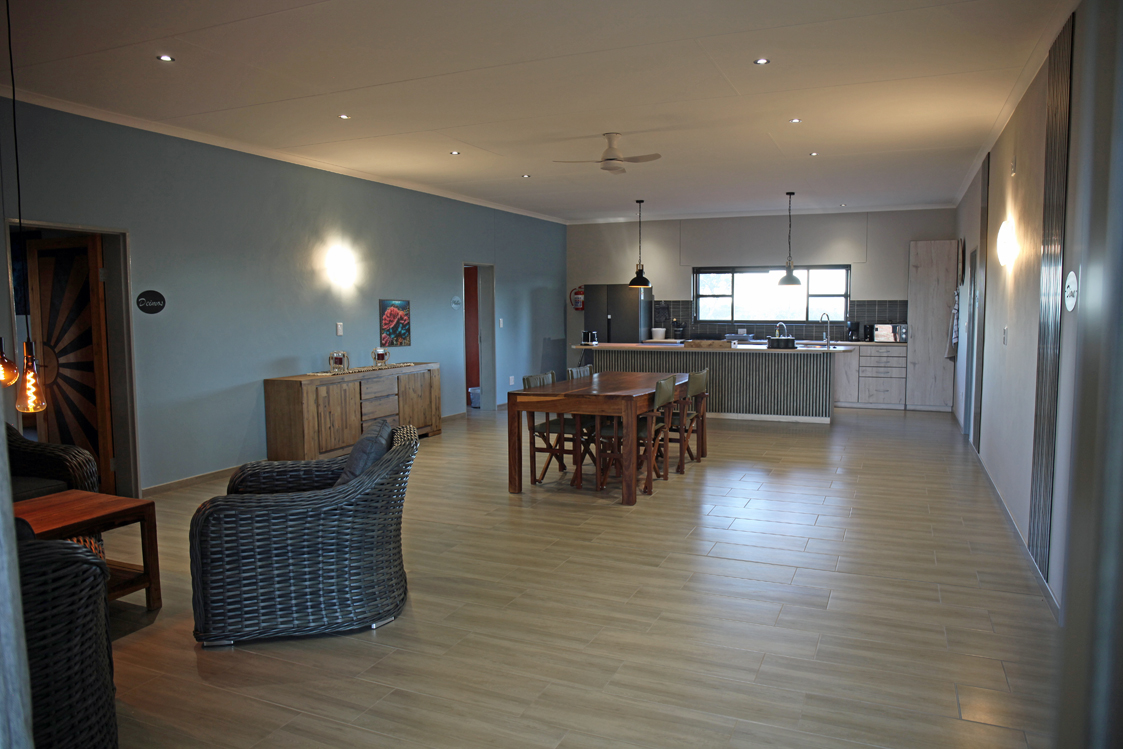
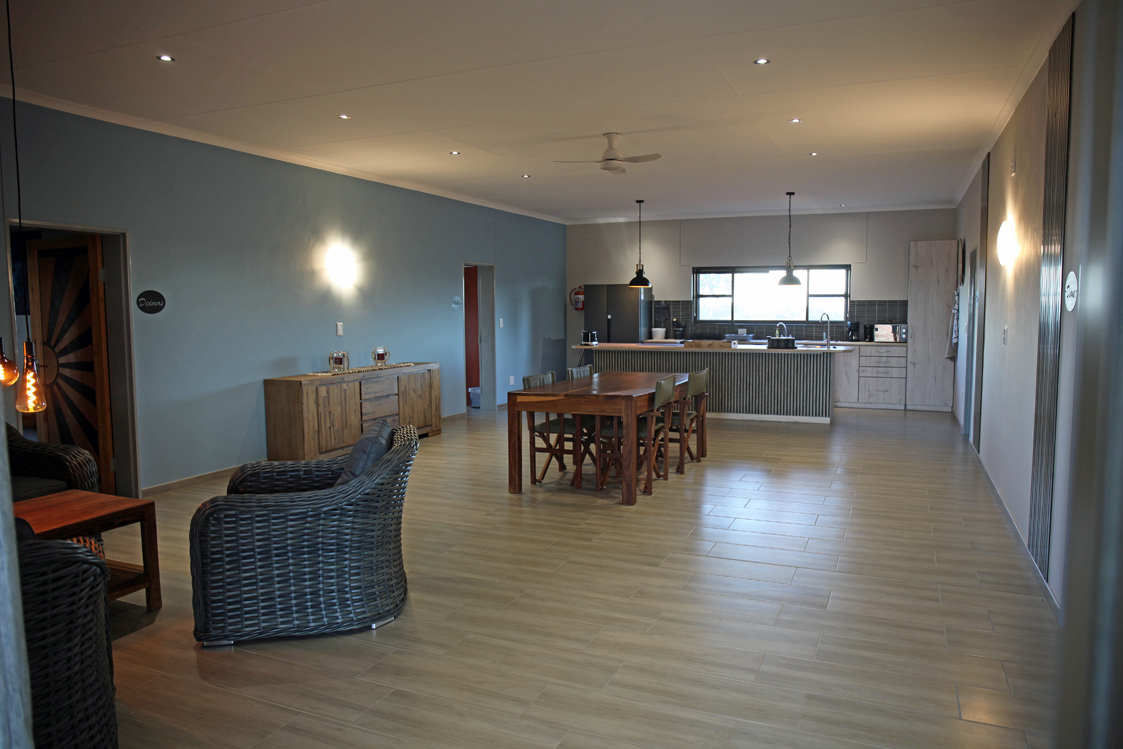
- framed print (395, 323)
